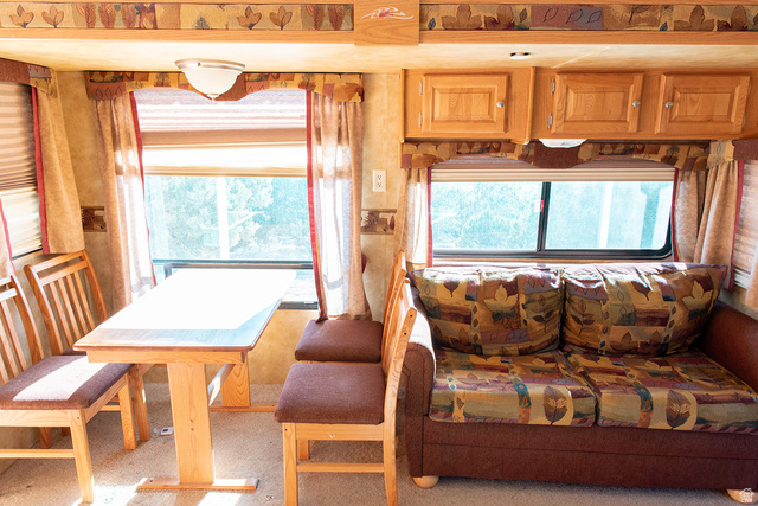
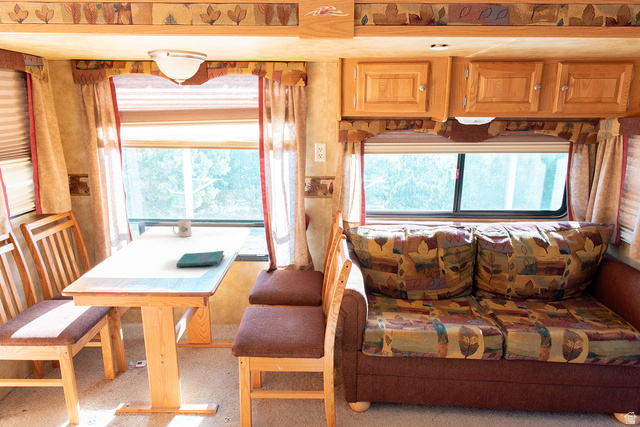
+ mug (182, 228)
+ cover (201, 258)
